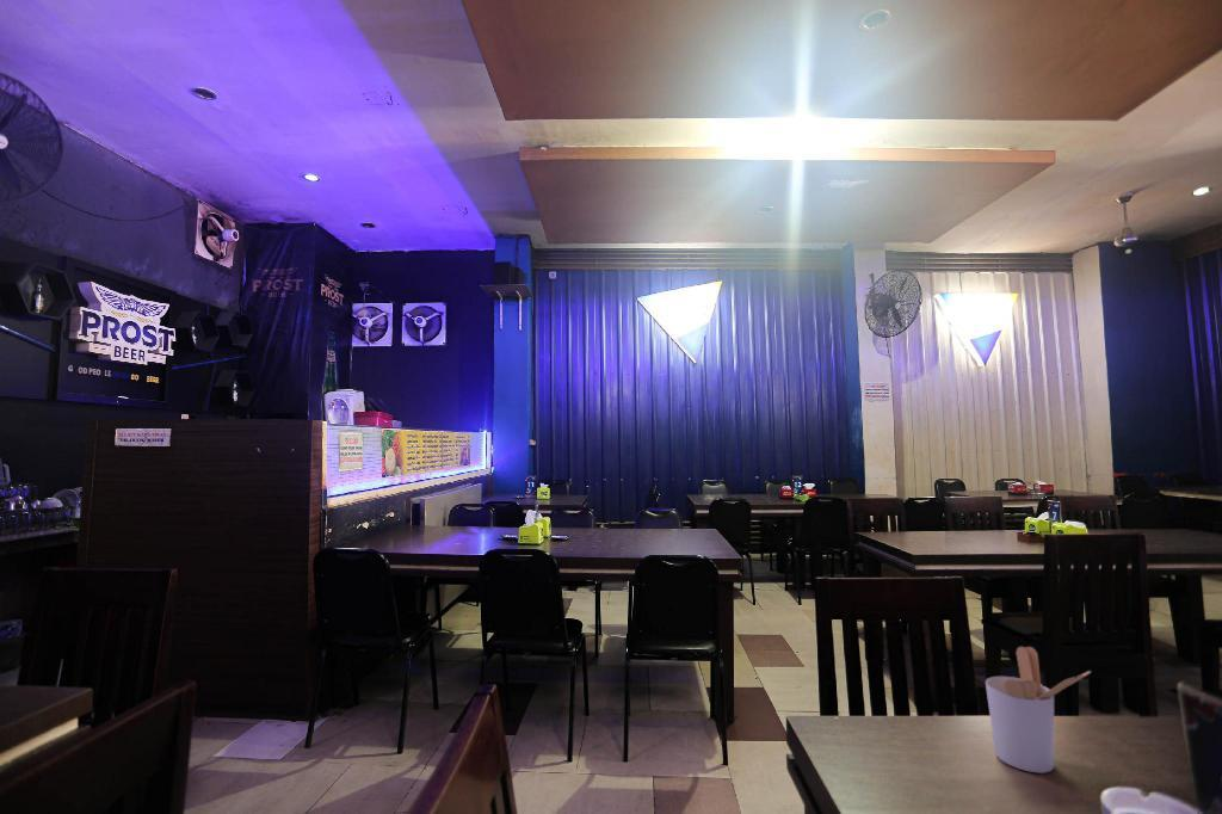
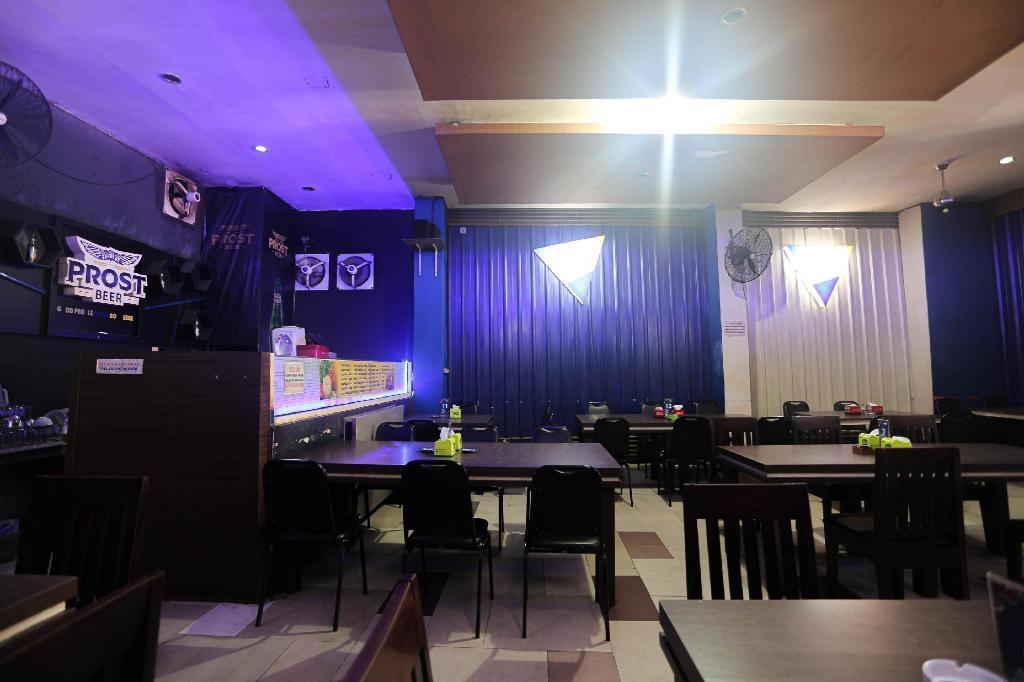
- utensil holder (1037, 710)
